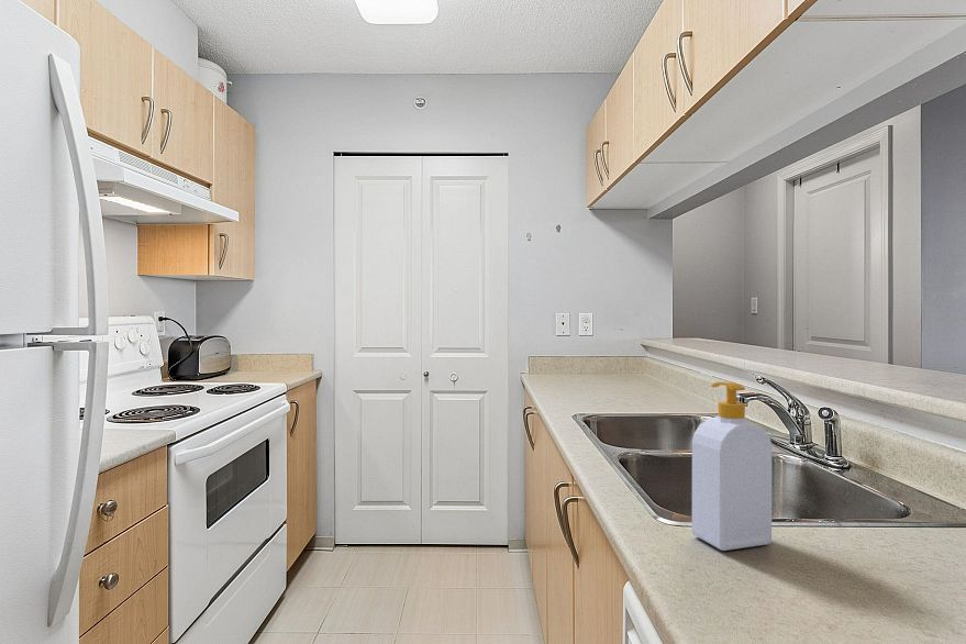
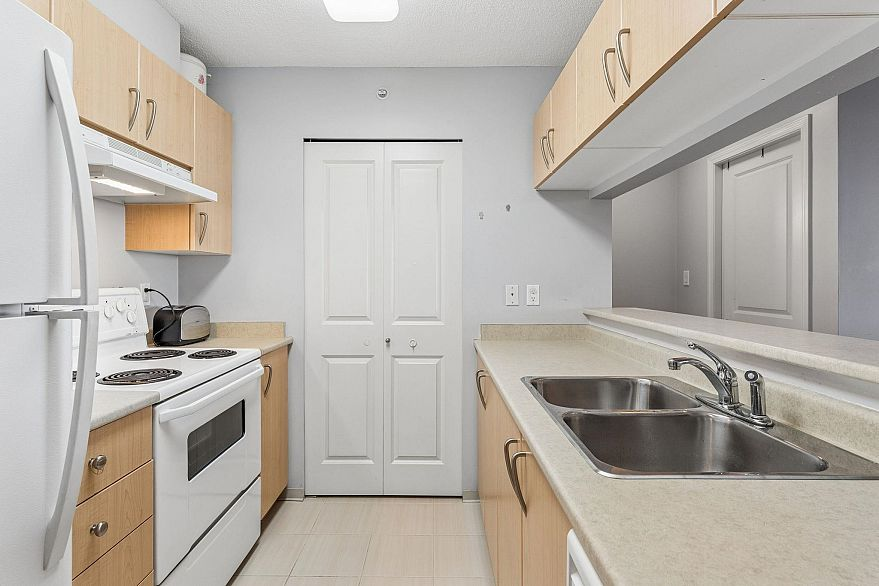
- soap bottle (729, 460)
